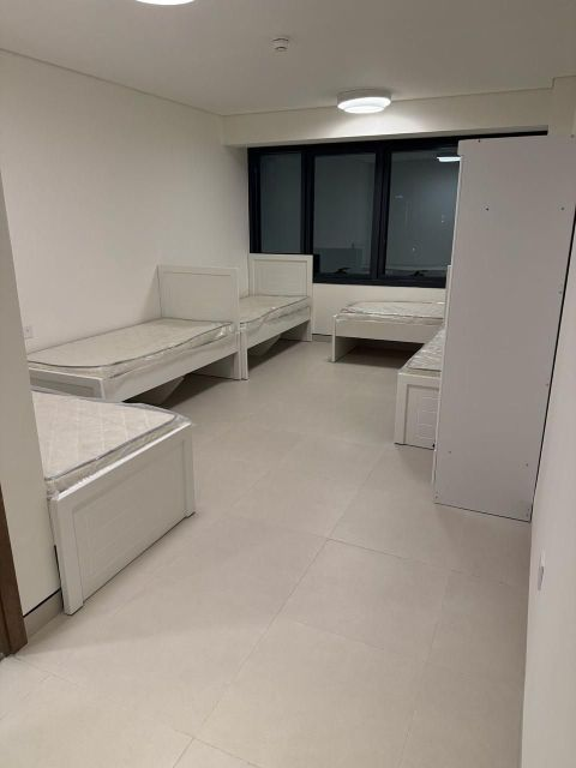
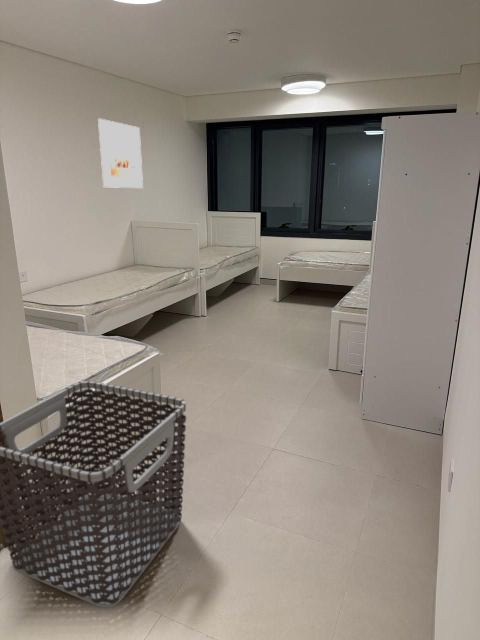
+ clothes hamper (95, 482)
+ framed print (122, 156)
